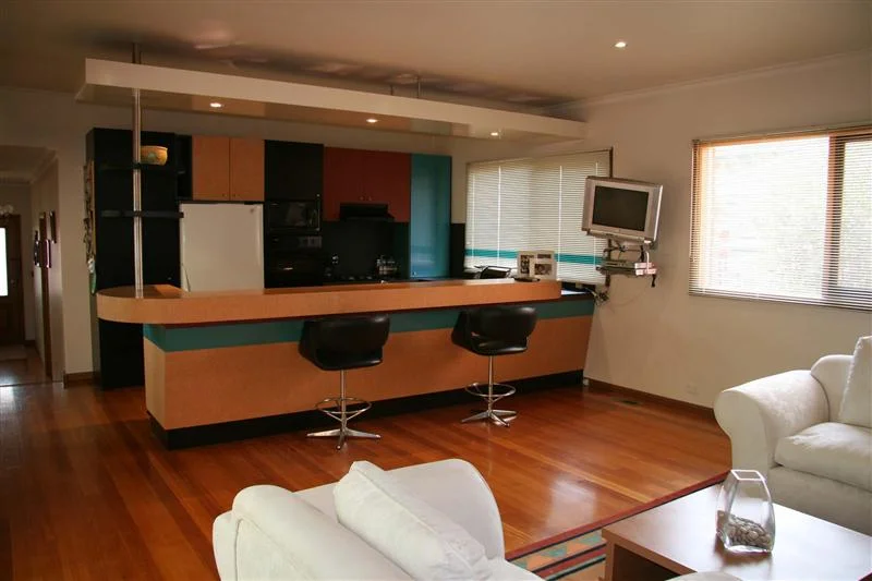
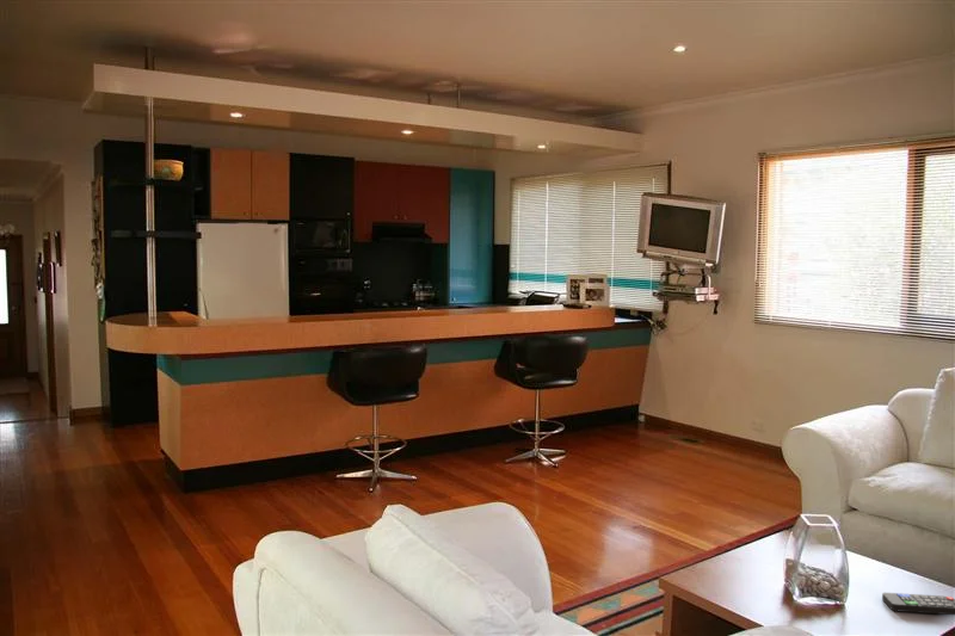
+ remote control (922, 603)
